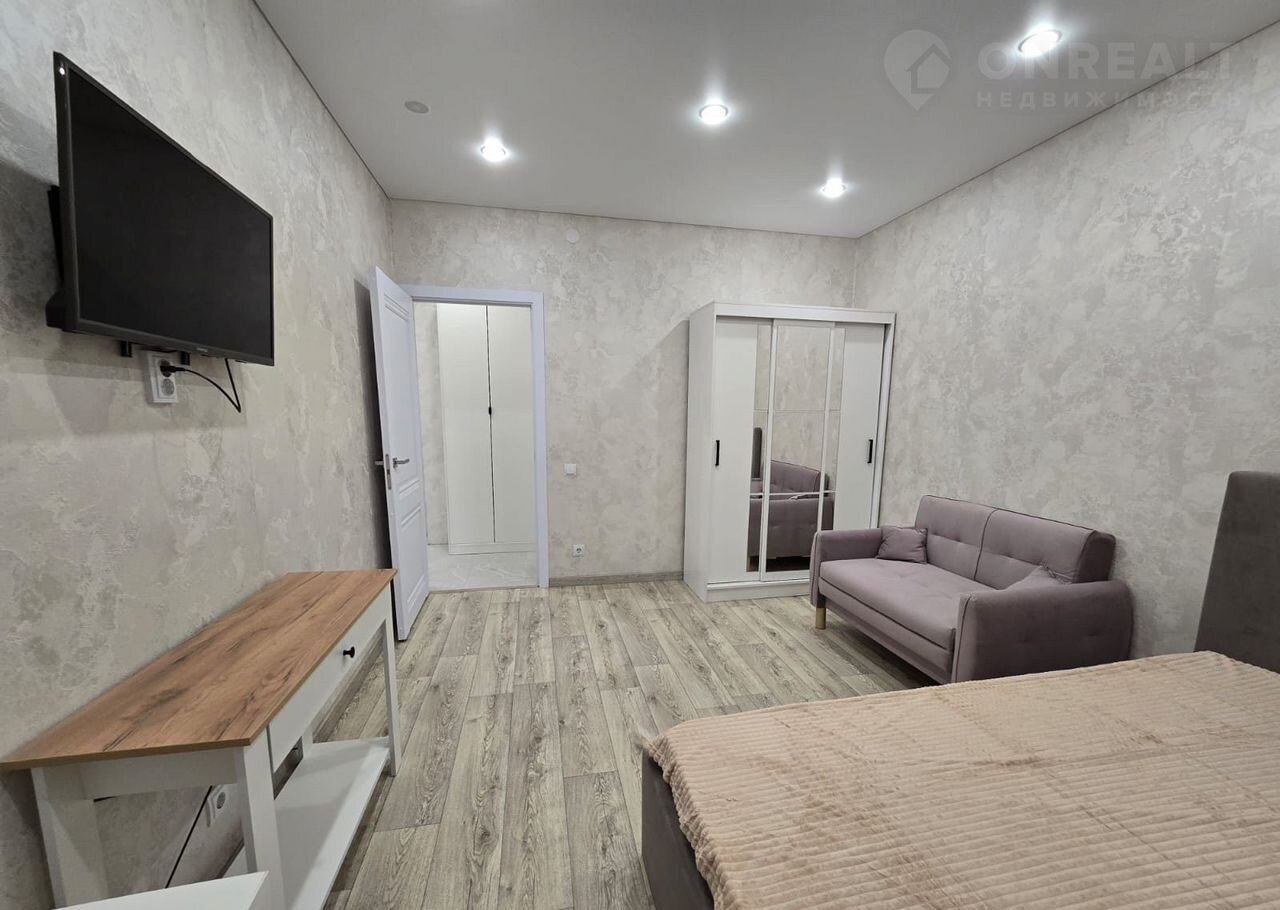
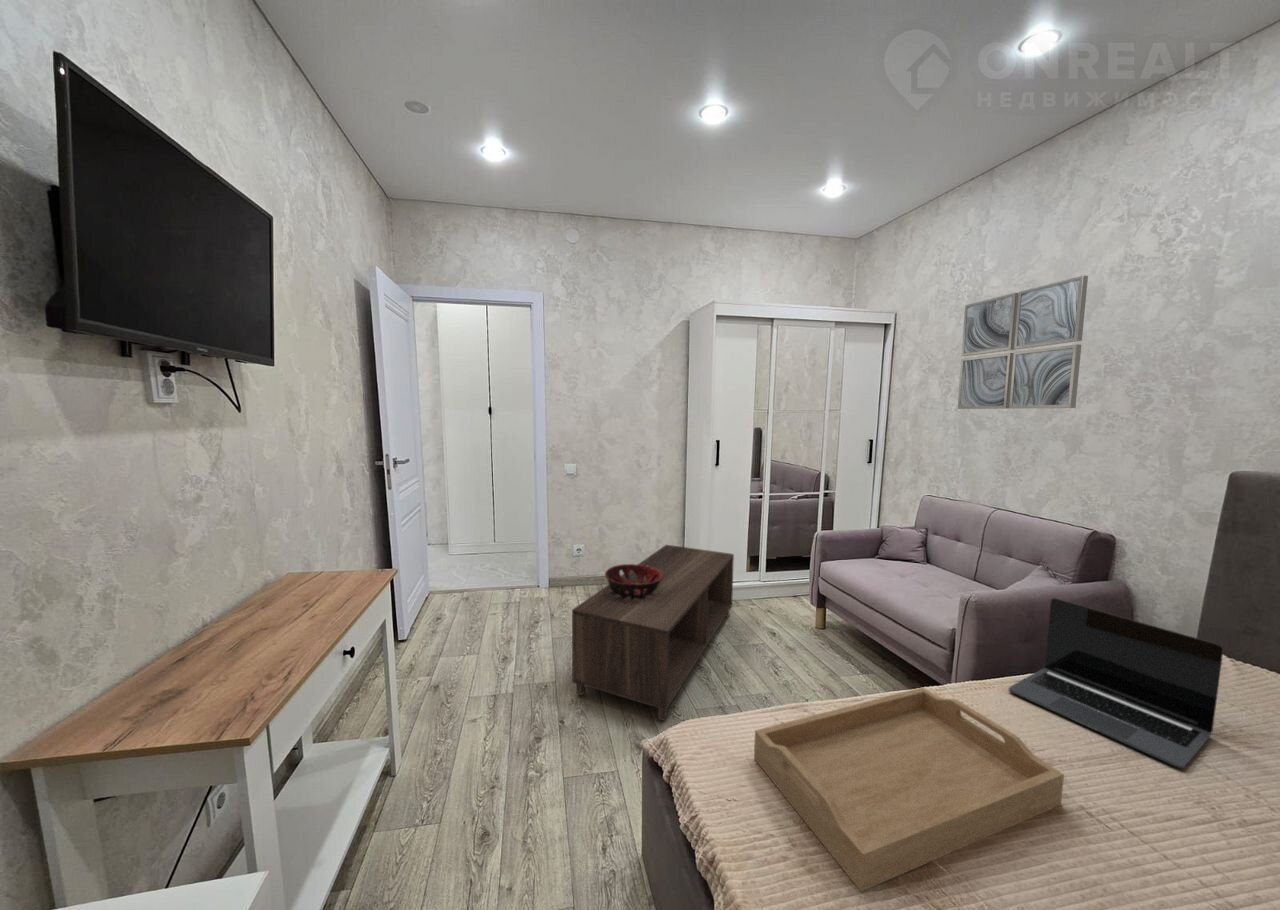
+ serving tray (899, 761)
+ decorative bowl (635, 582)
+ laptop (1106, 670)
+ wall art (1014, 352)
+ coffee table (666, 612)
